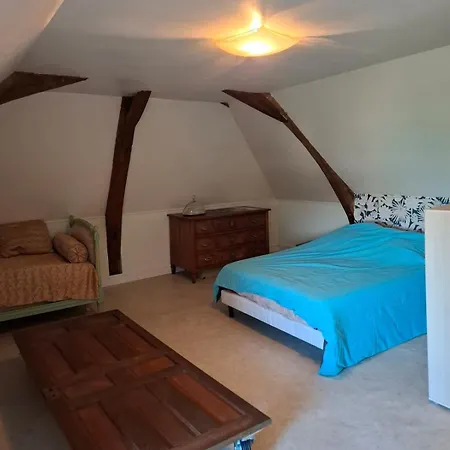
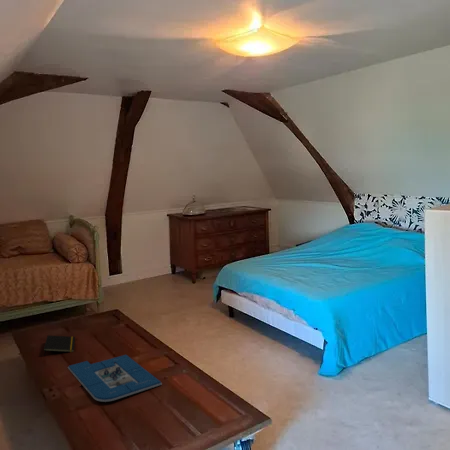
+ board game (112, 372)
+ notepad (60, 343)
